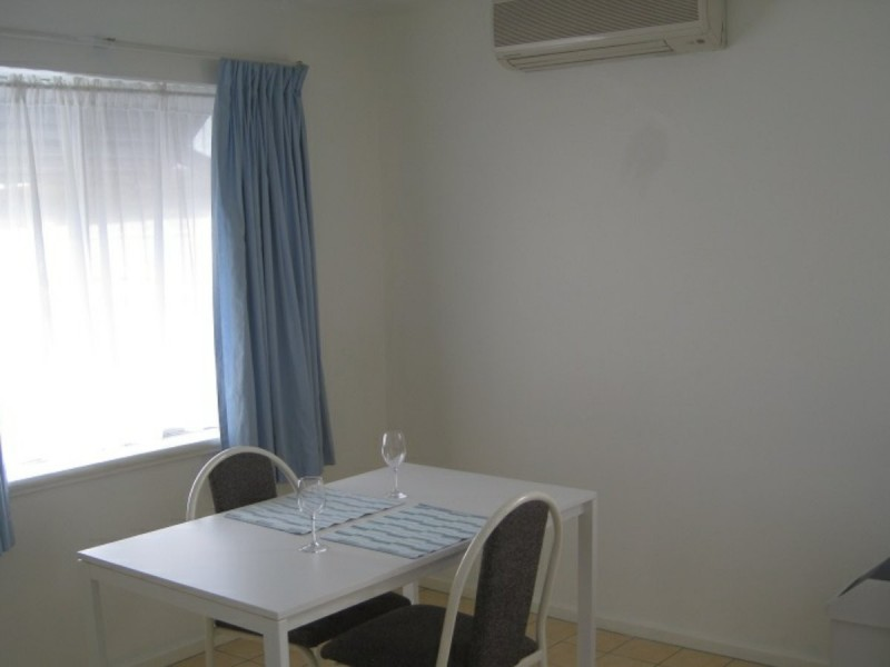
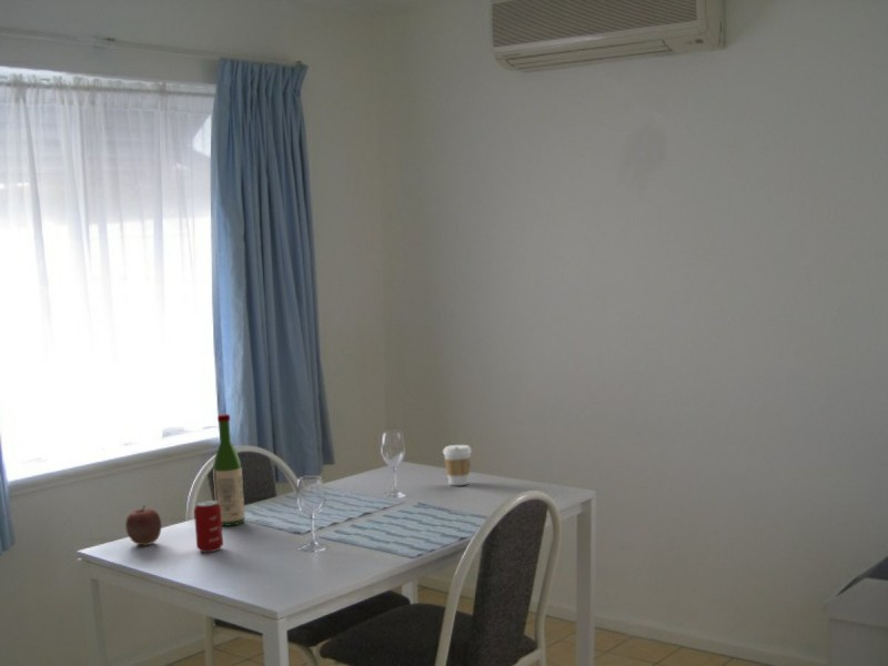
+ coffee cup (457, 464)
+ beverage can (208, 525)
+ apple (143, 525)
+ wine bottle (226, 468)
